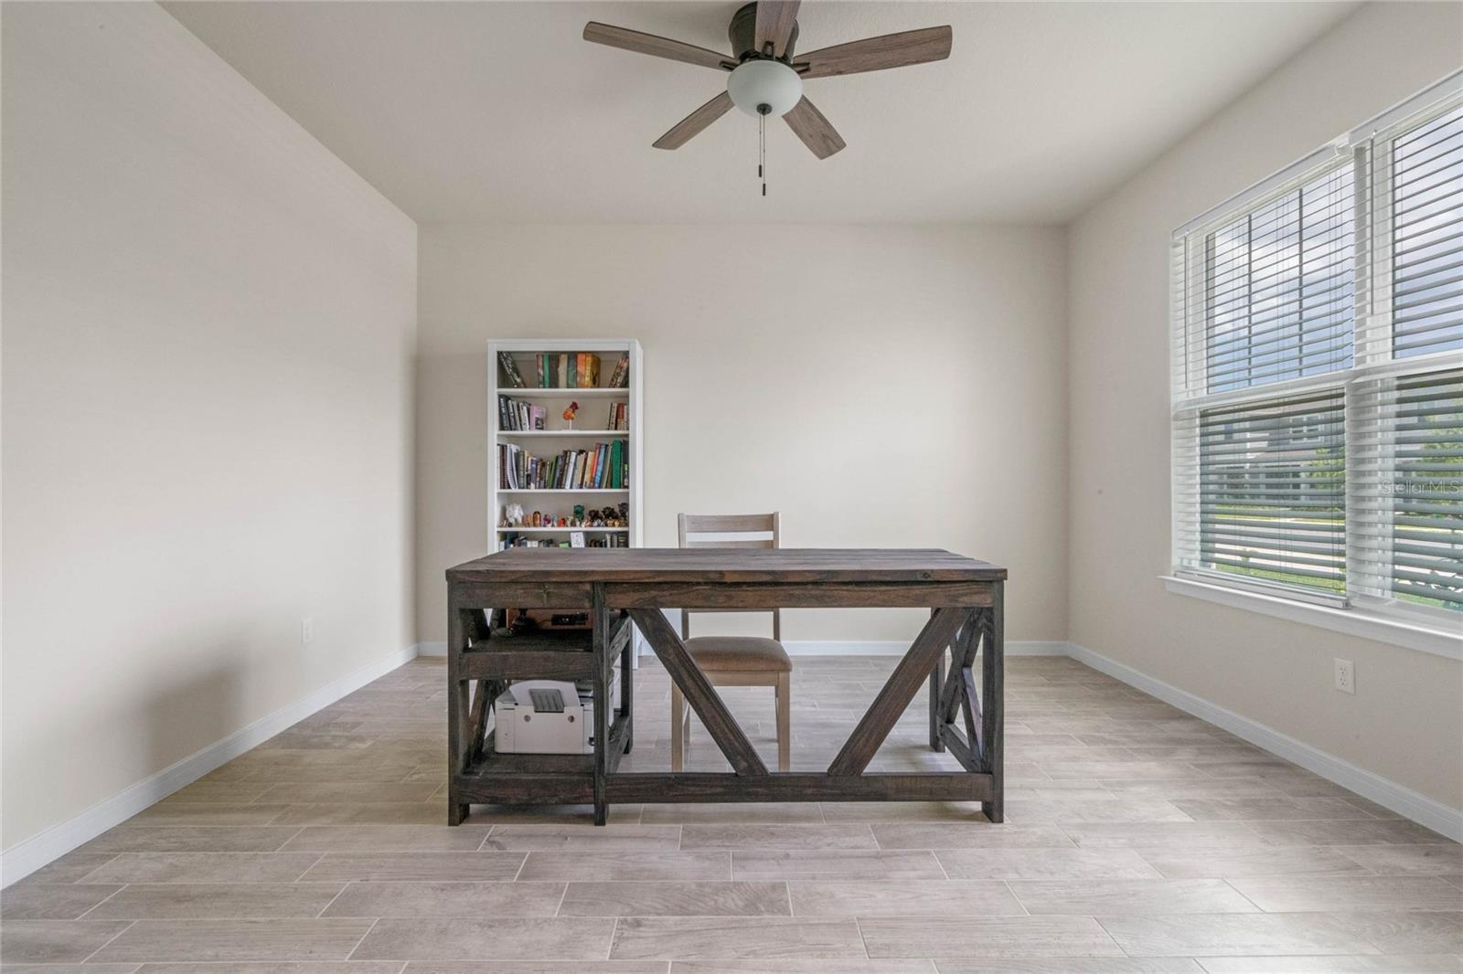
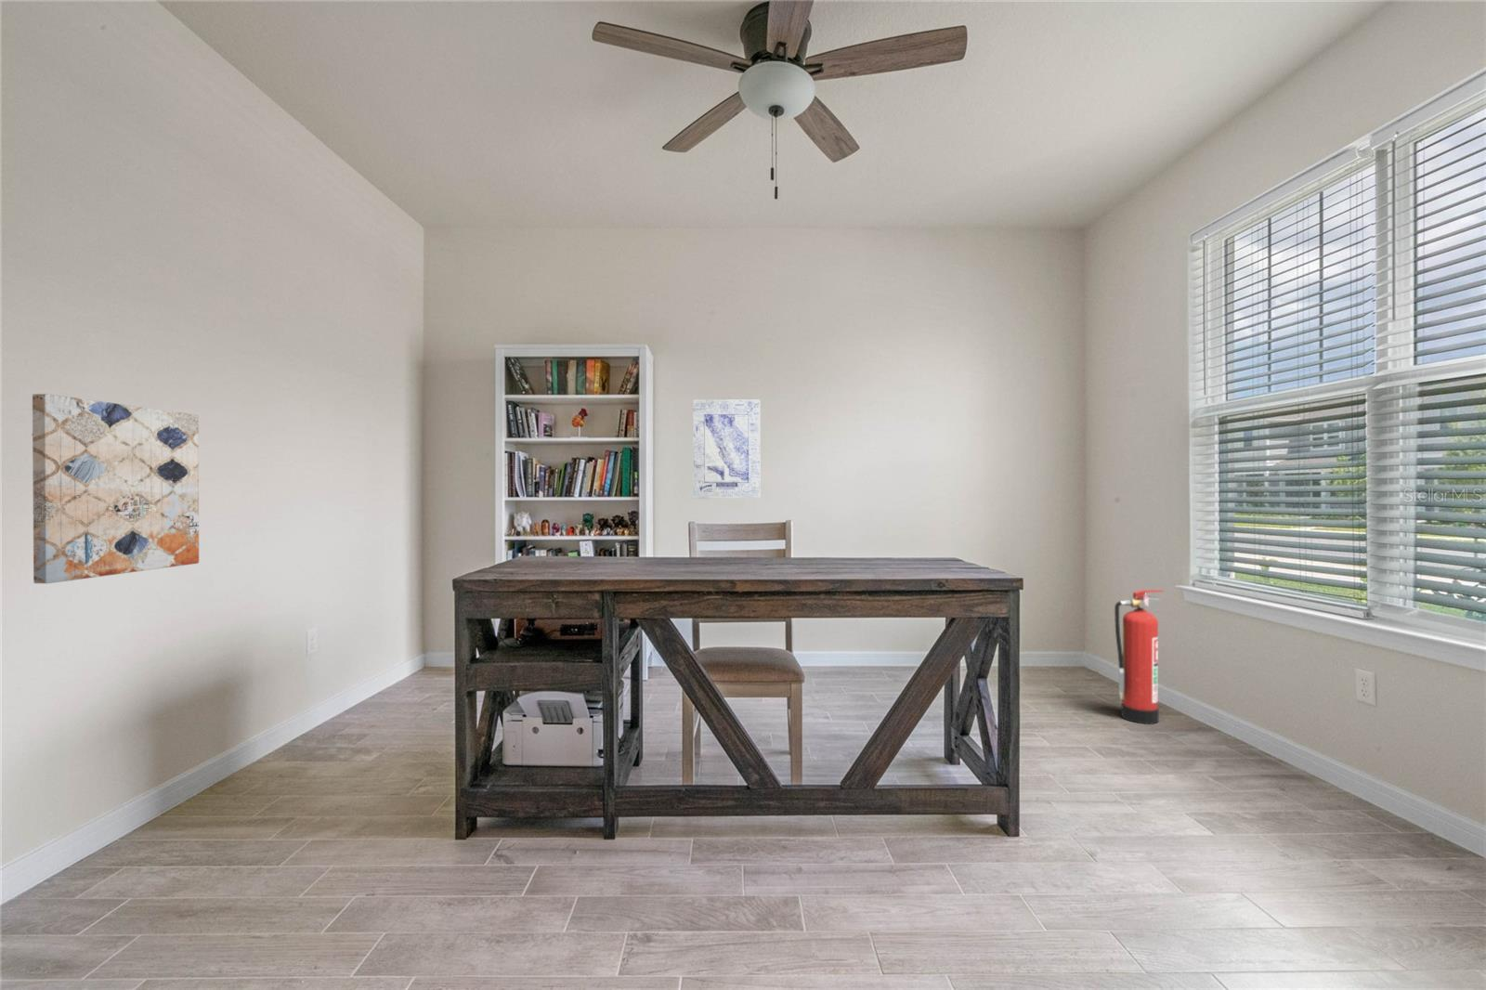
+ wall art (125, 488)
+ wall art (726, 449)
+ fire extinguisher (1138, 653)
